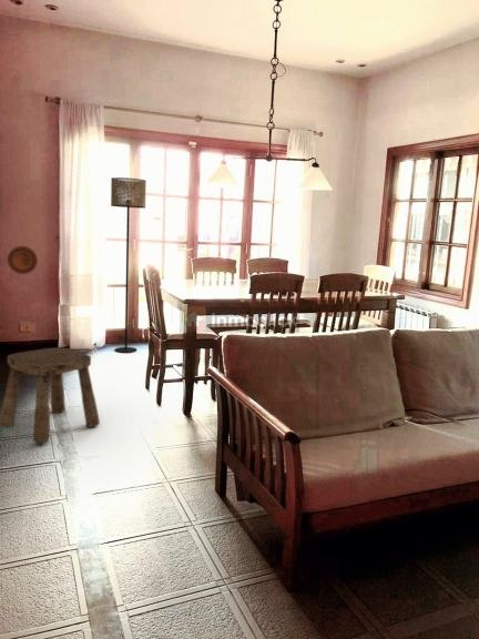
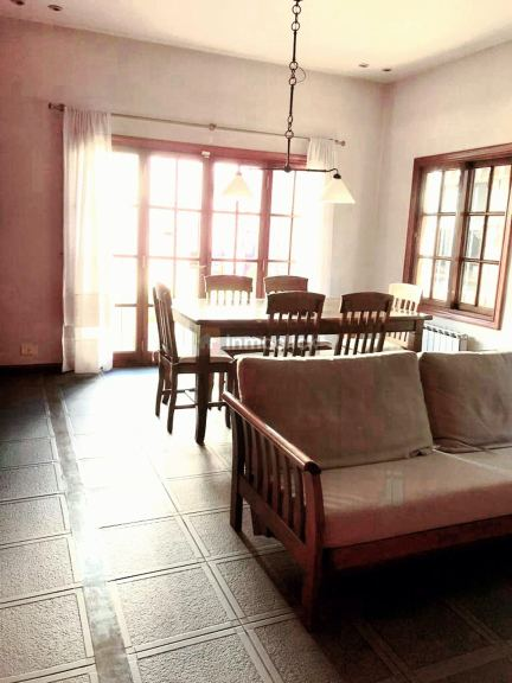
- floor lamp (126, 266)
- stool (51, 390)
- decorative plate (22, 260)
